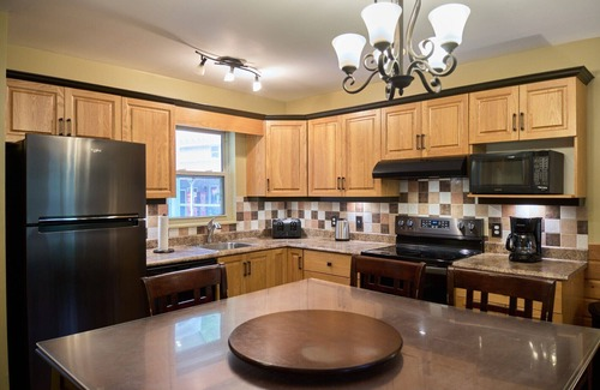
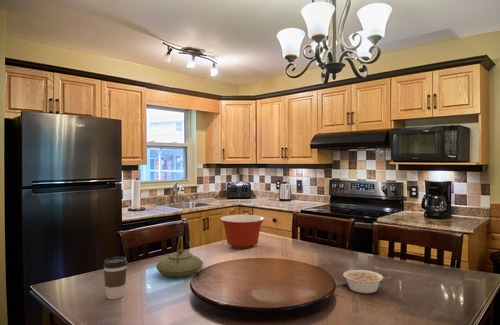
+ coffee cup (115, 277)
+ legume (364, 280)
+ mixing bowl (242, 232)
+ teapot (180, 253)
